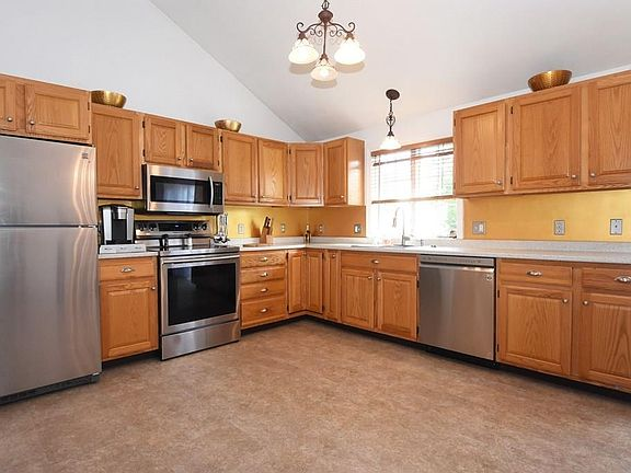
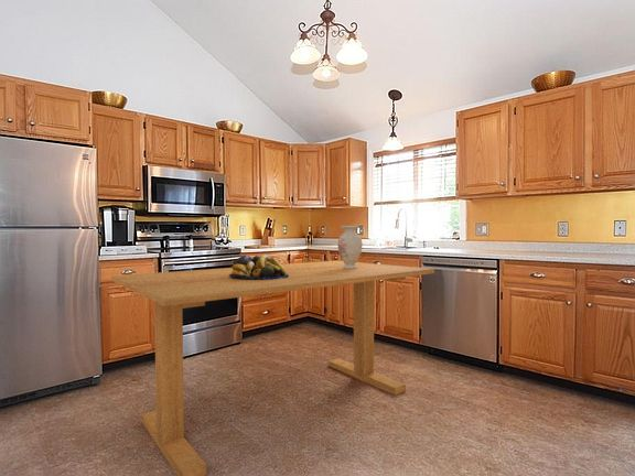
+ fruit bowl (259, 264)
+ dining table (277, 292)
+ vase (349, 247)
